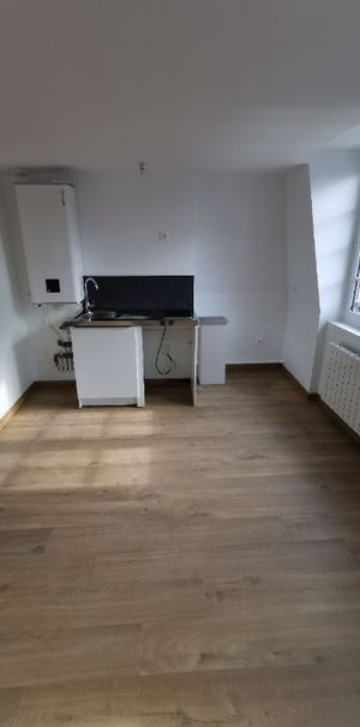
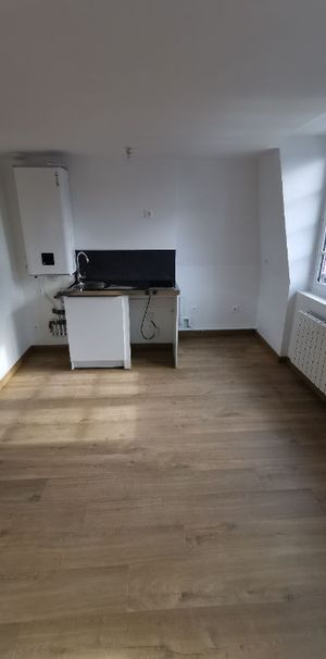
- trash can (211, 349)
